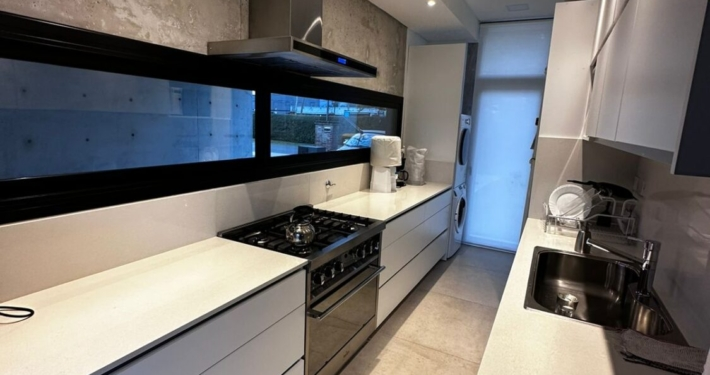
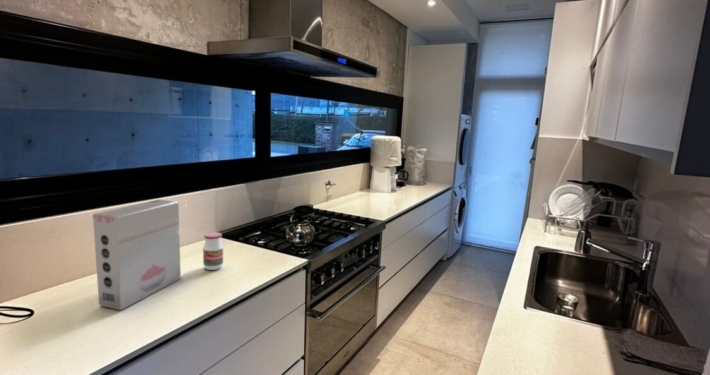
+ jar (213, 251)
+ cereal box (141, 249)
